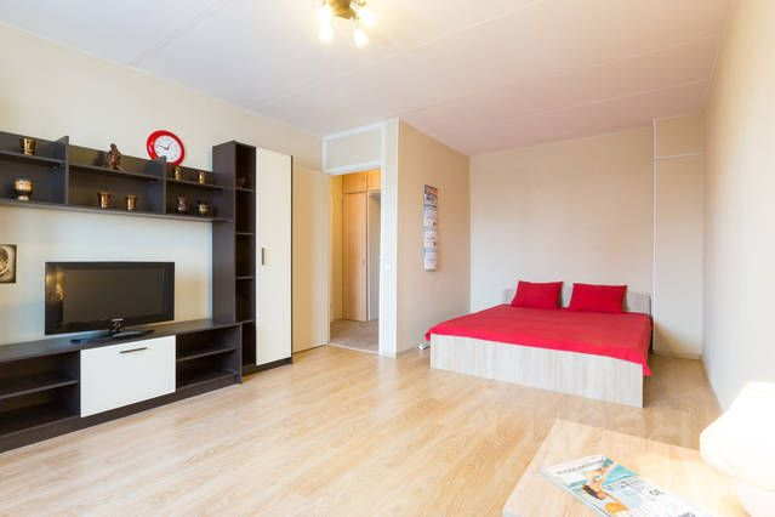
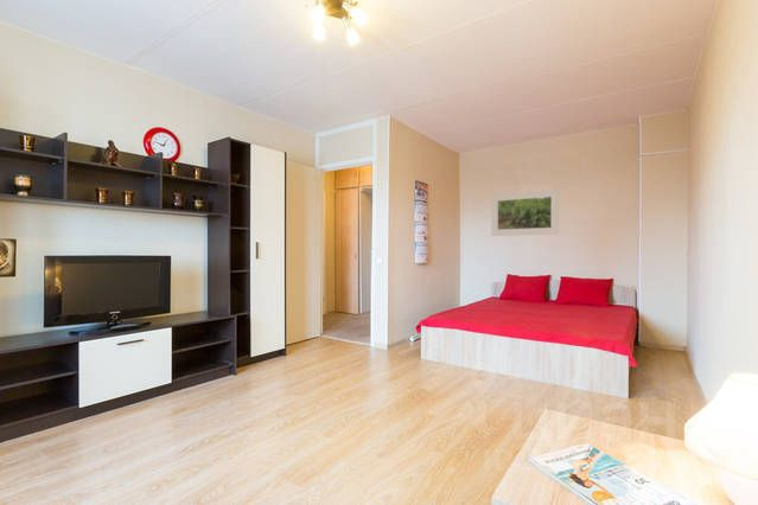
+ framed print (523, 213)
